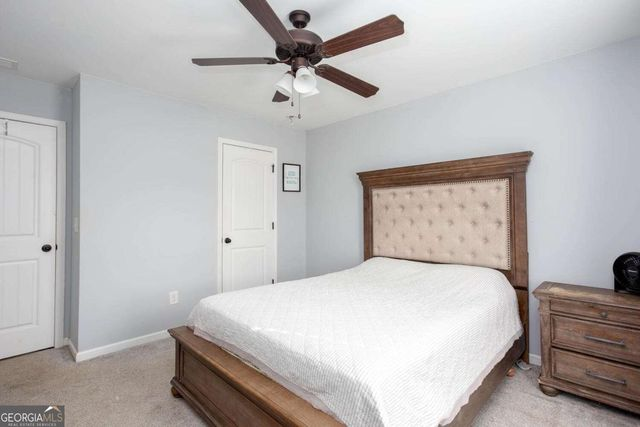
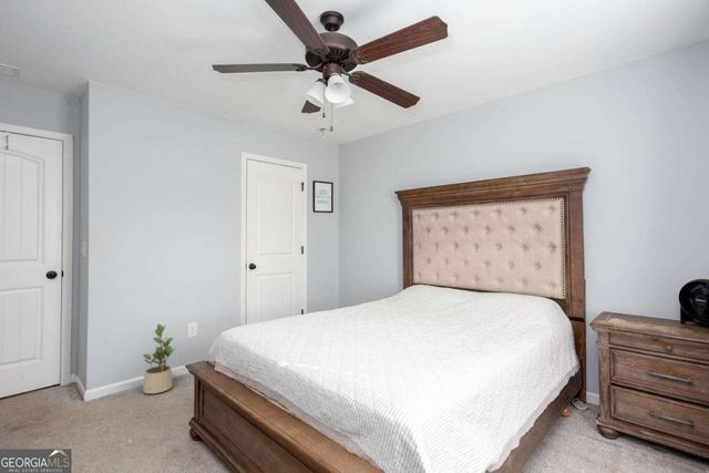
+ potted plant (160, 354)
